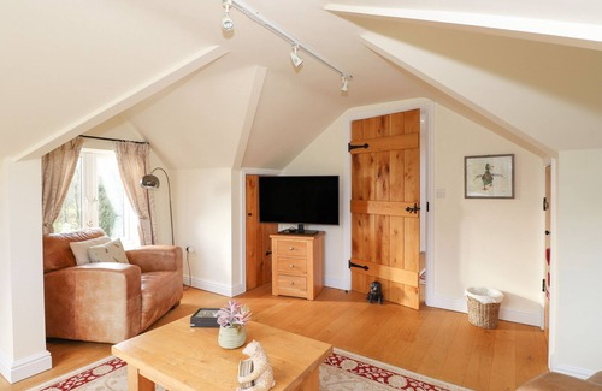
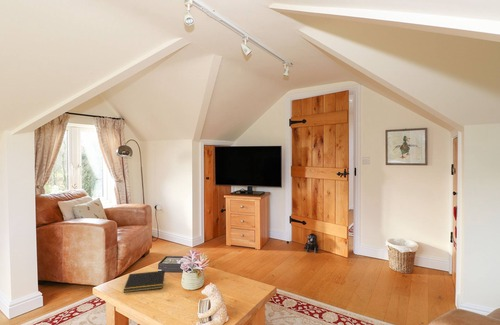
+ notepad (145, 280)
